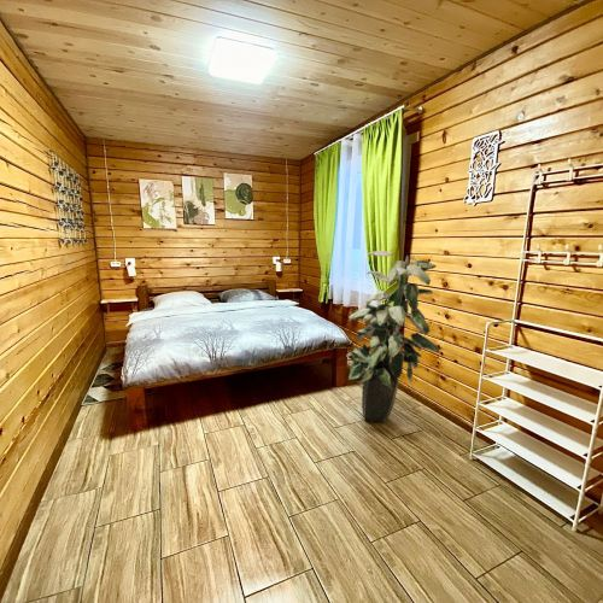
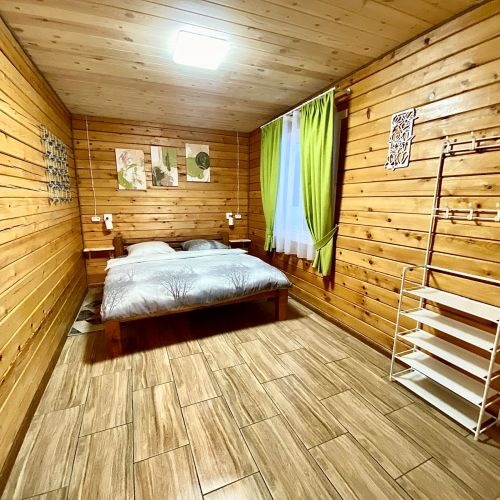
- indoor plant (386, 336)
